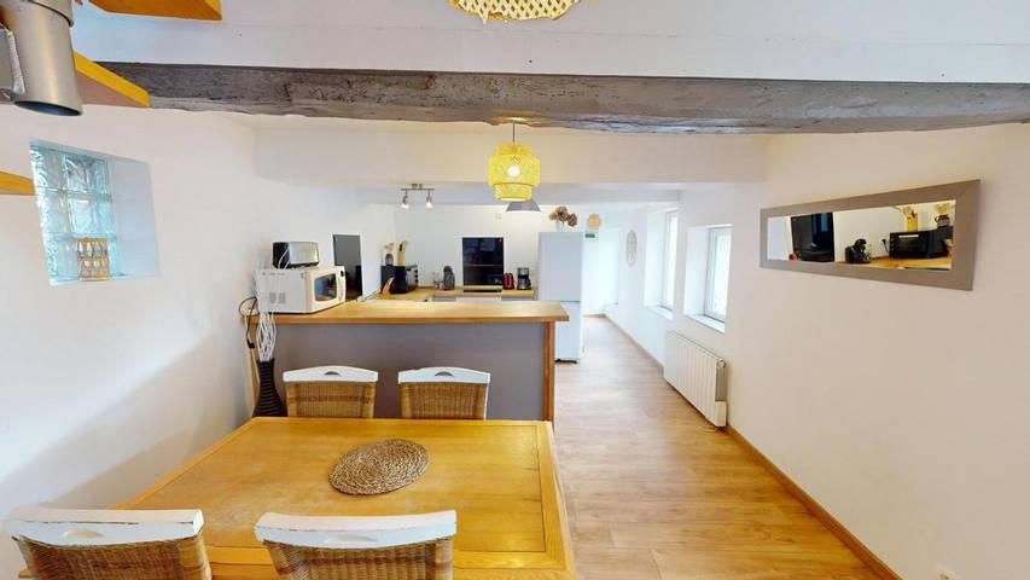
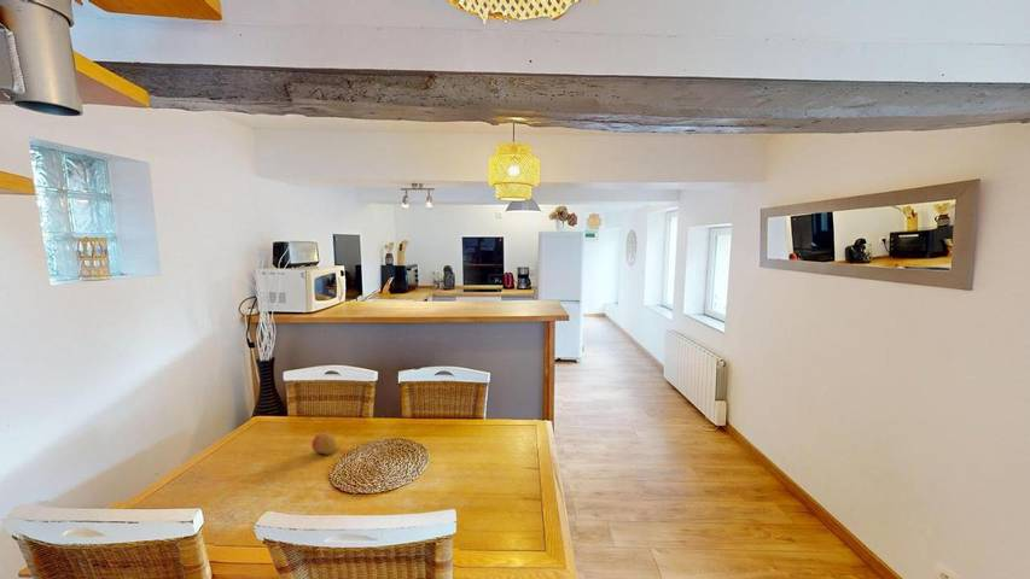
+ fruit (324, 443)
